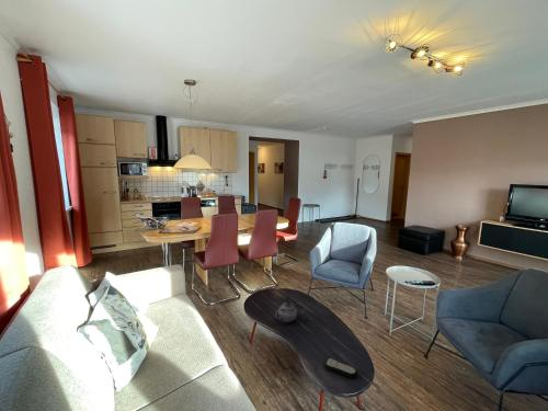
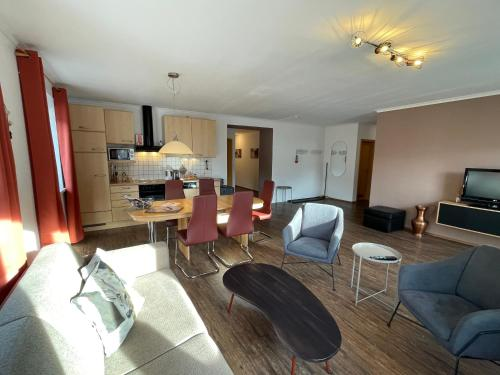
- teapot (287, 310)
- remote control (340, 367)
